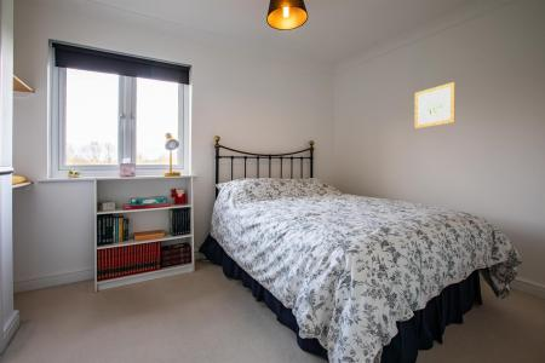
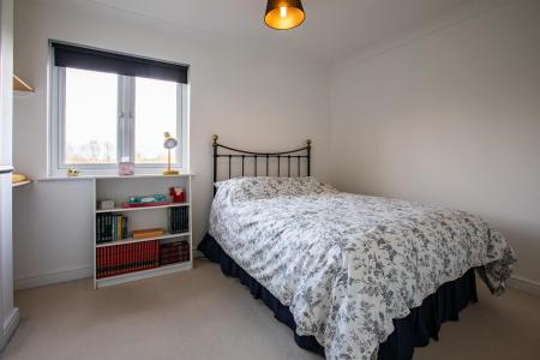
- wall art (434, 106)
